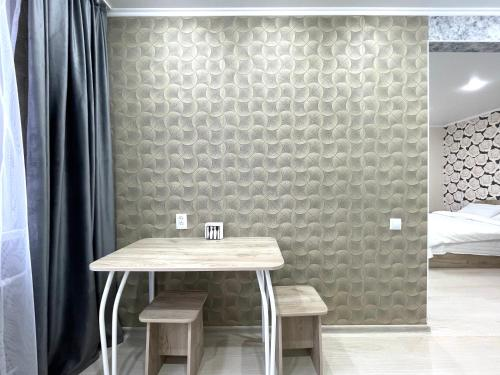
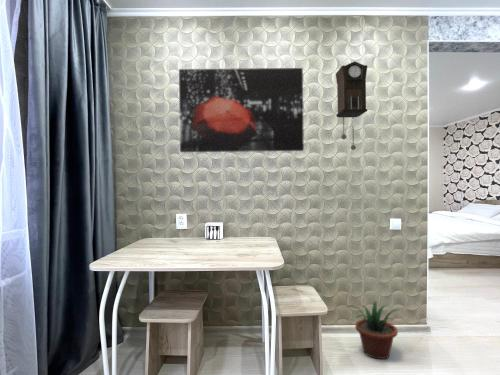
+ pendulum clock (351, 107)
+ wall art (241, 110)
+ potted plant (372, 328)
